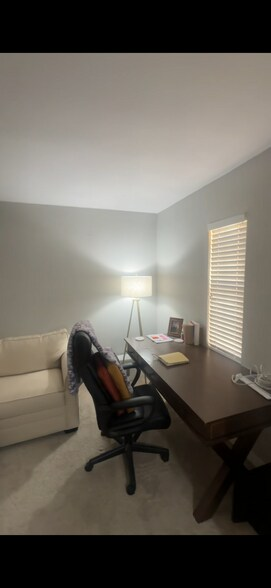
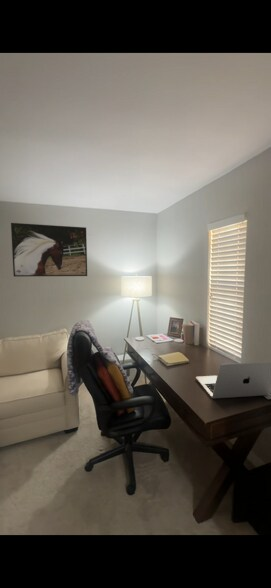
+ laptop (234, 371)
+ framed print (51, 251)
